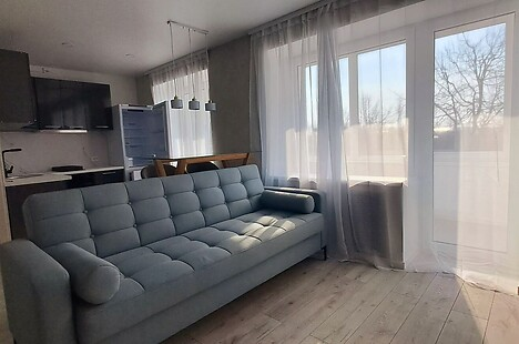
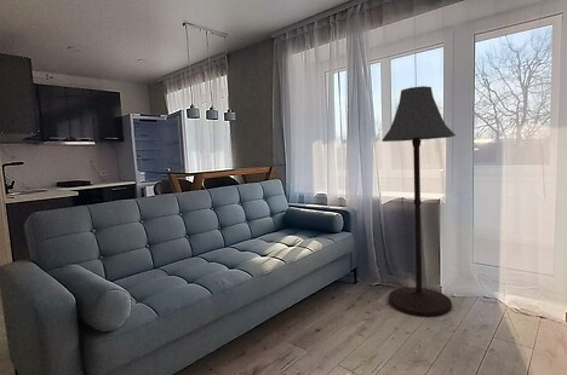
+ floor lamp (417, 198)
